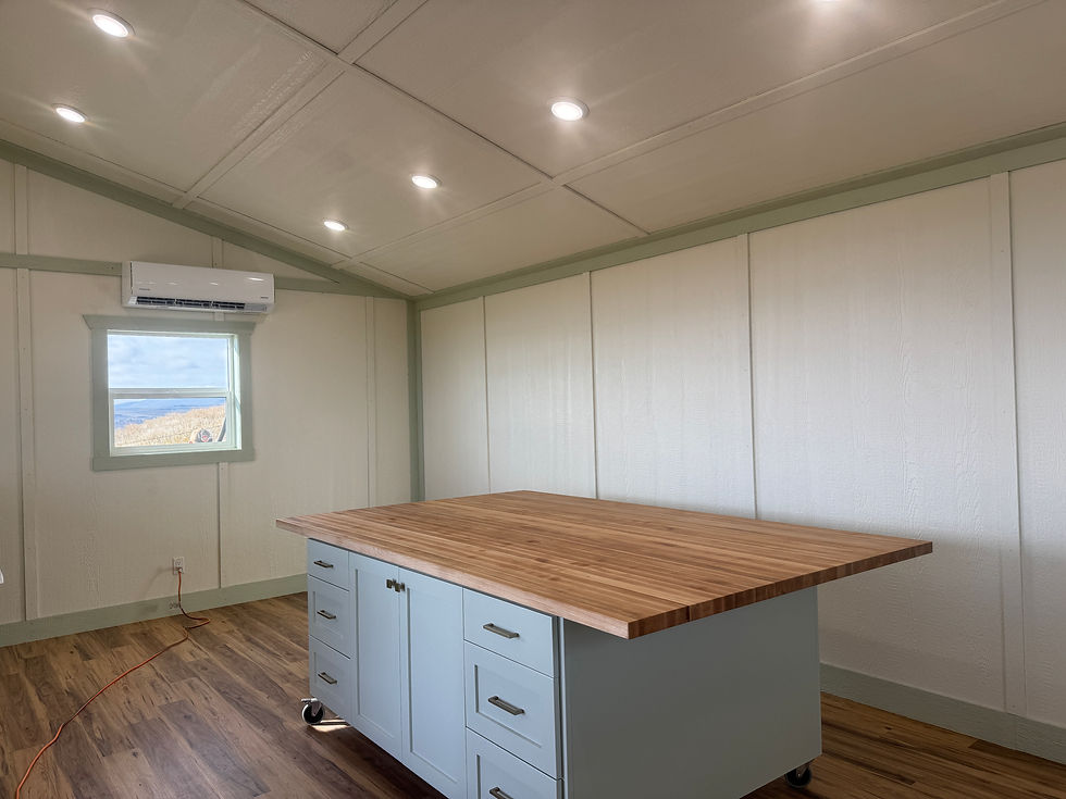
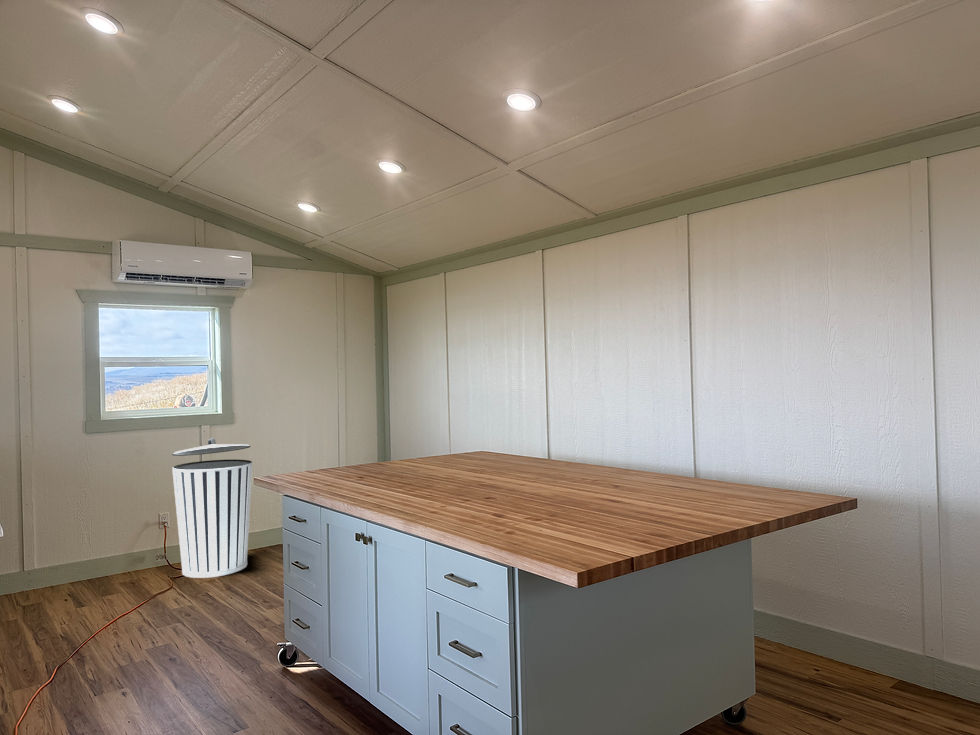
+ trash can (213, 503)
